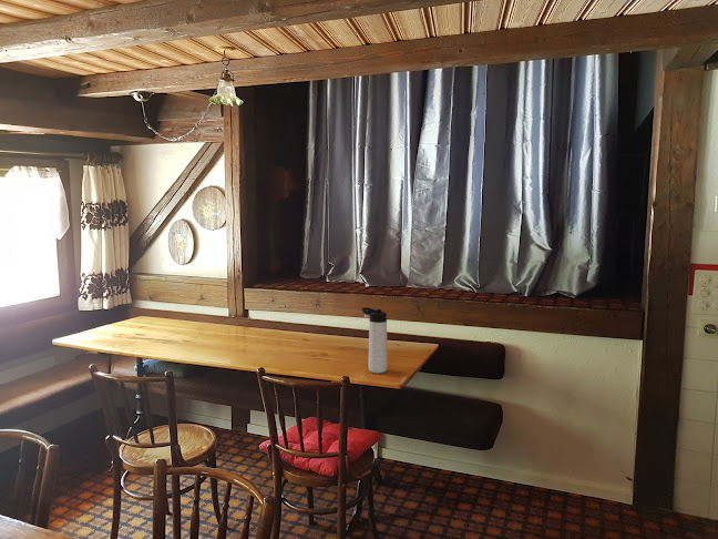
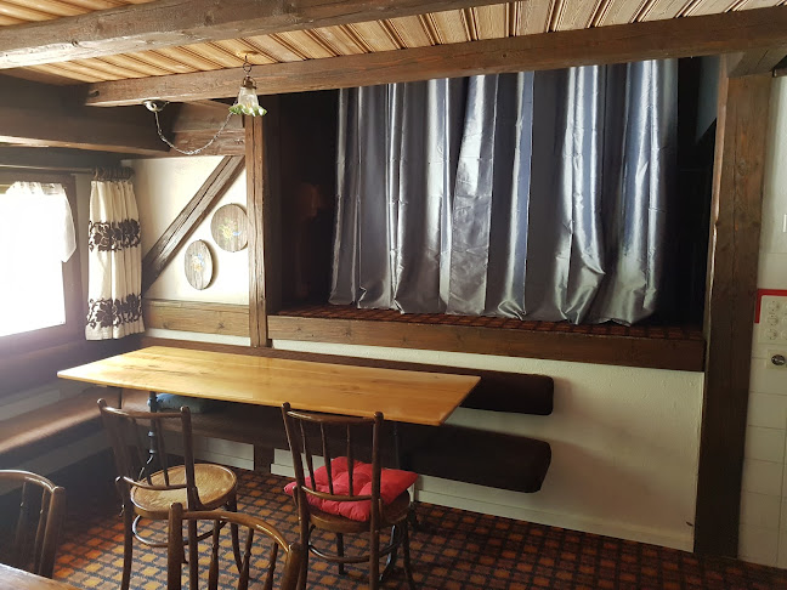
- thermos bottle (373, 339)
